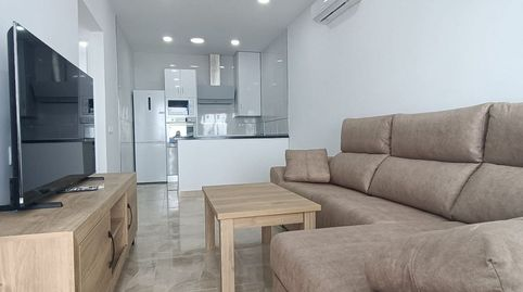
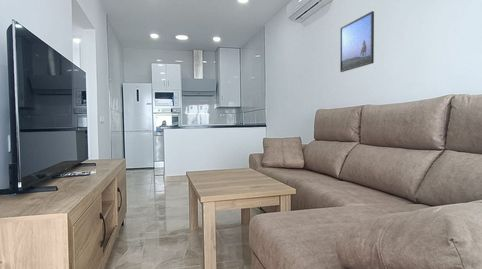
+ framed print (355, 44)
